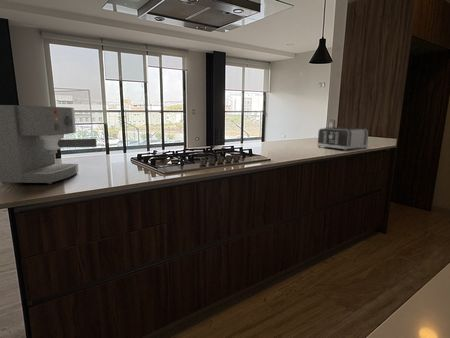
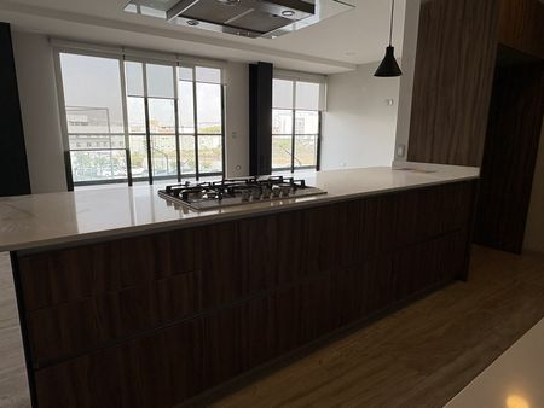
- coffee maker (44, 142)
- toaster (341, 138)
